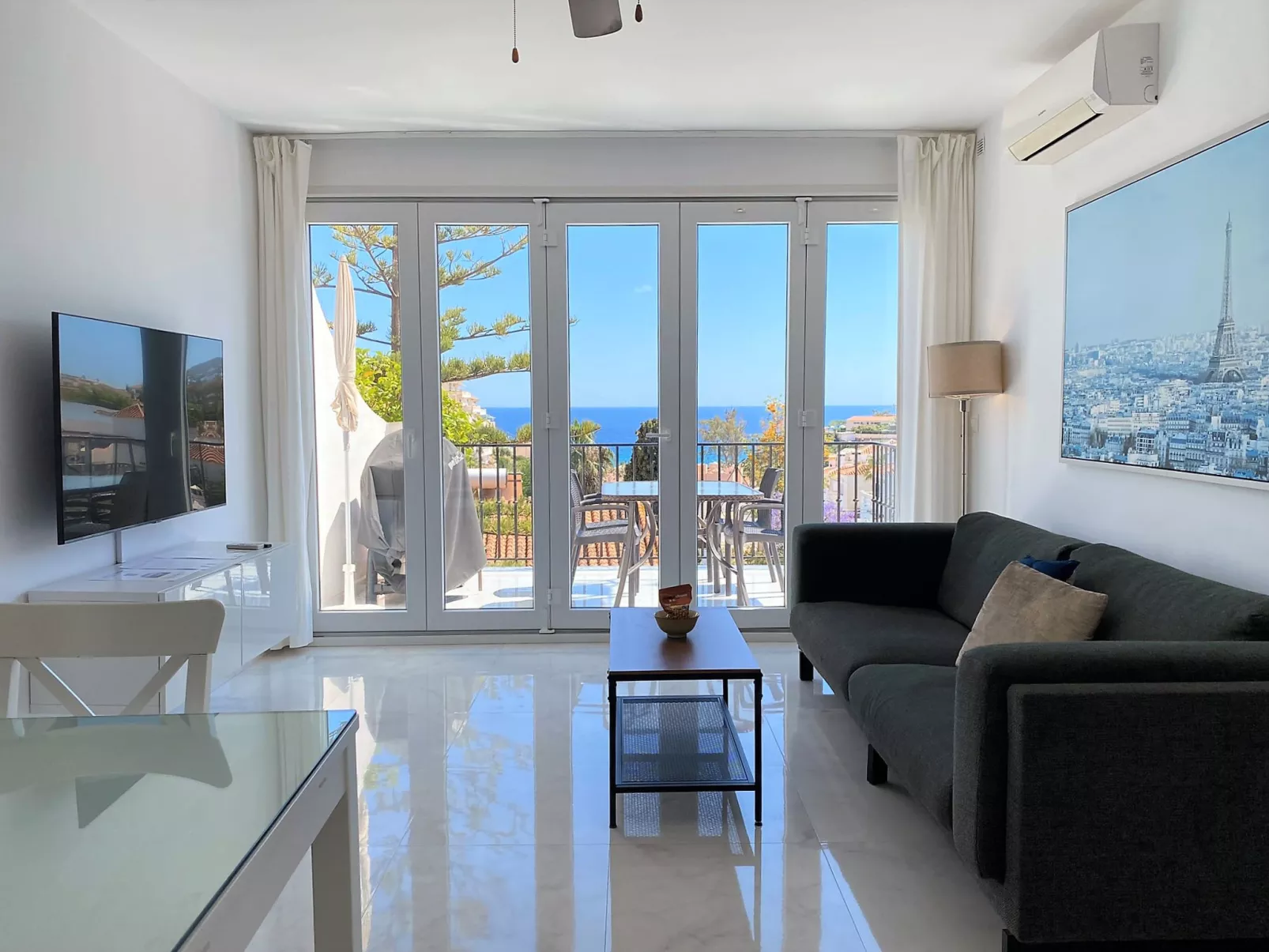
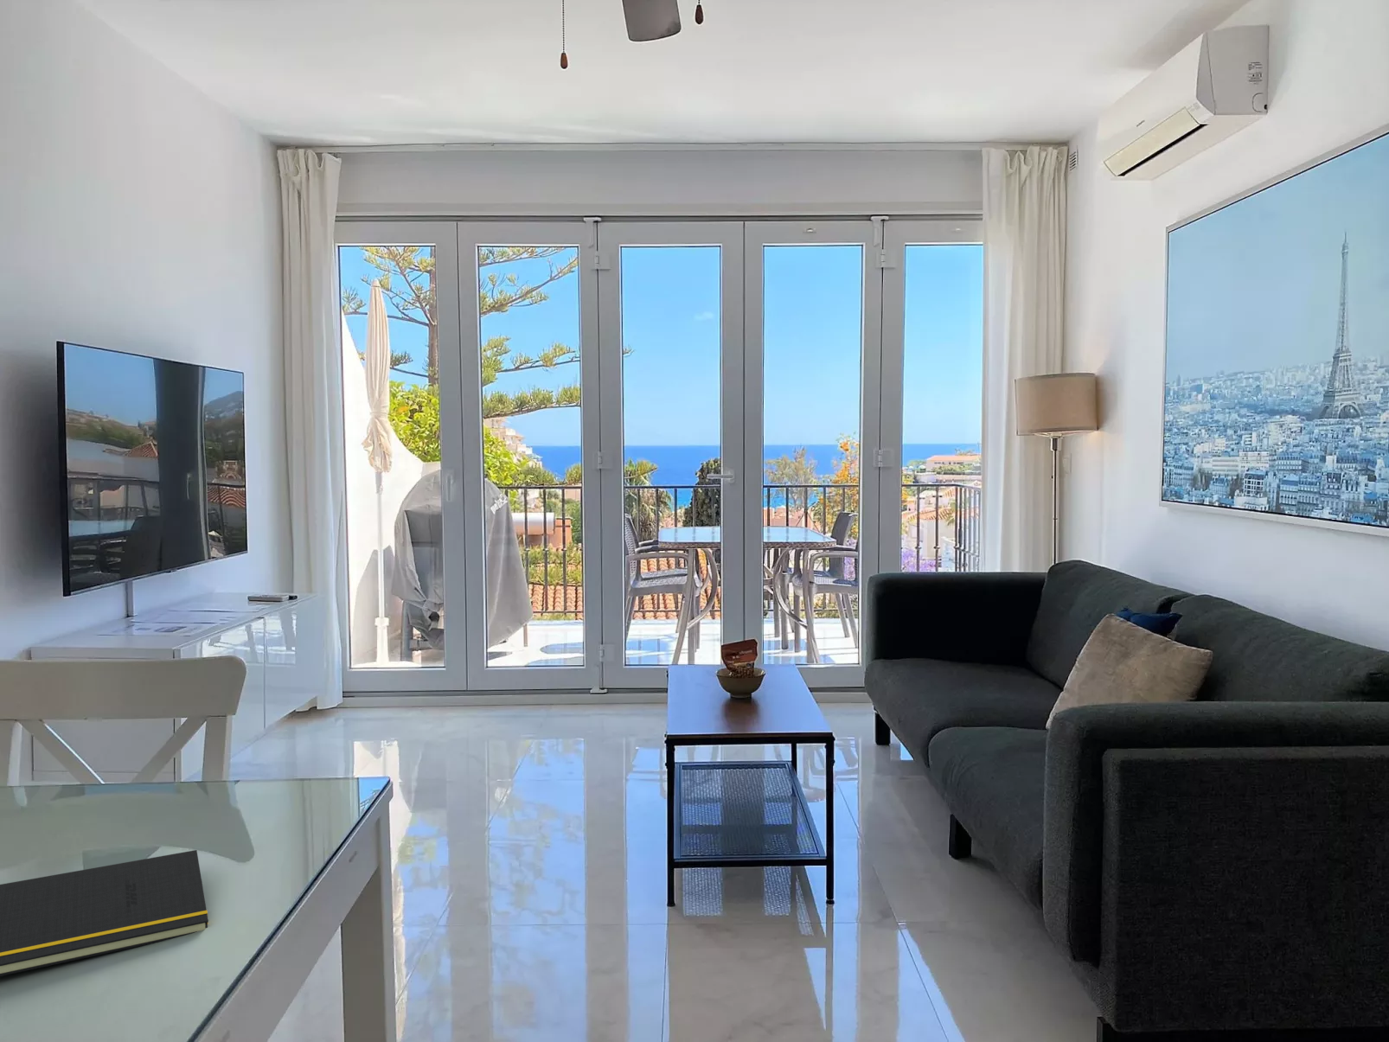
+ notepad (91, 910)
